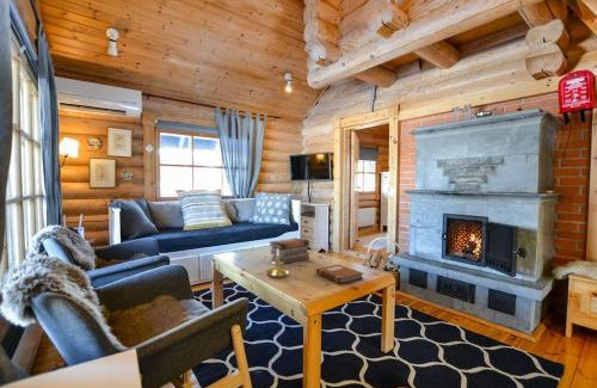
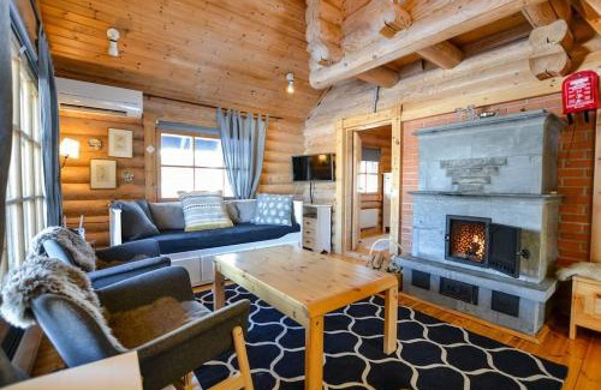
- candle holder (278, 261)
- book stack (289, 250)
- notebook (338, 272)
